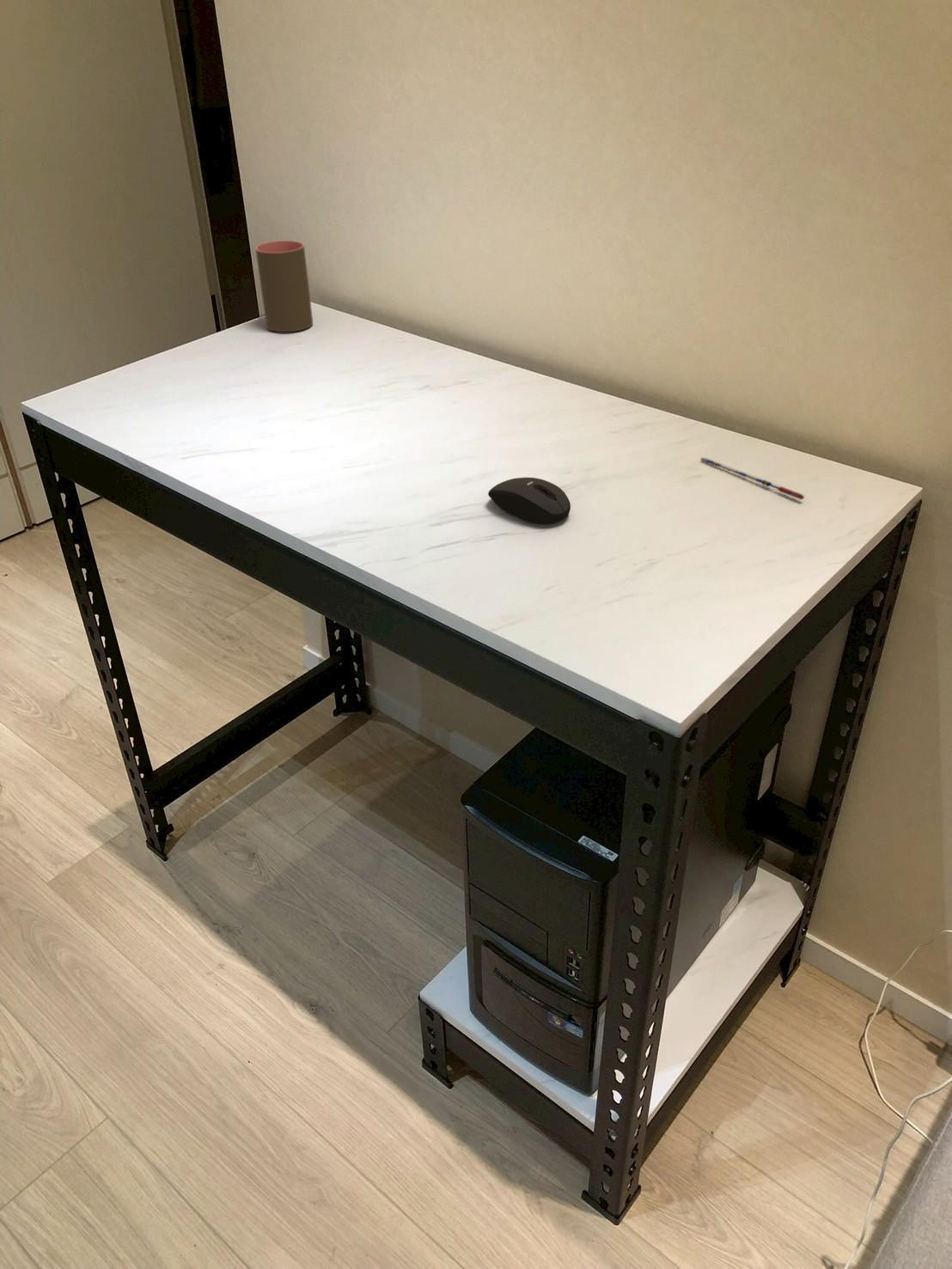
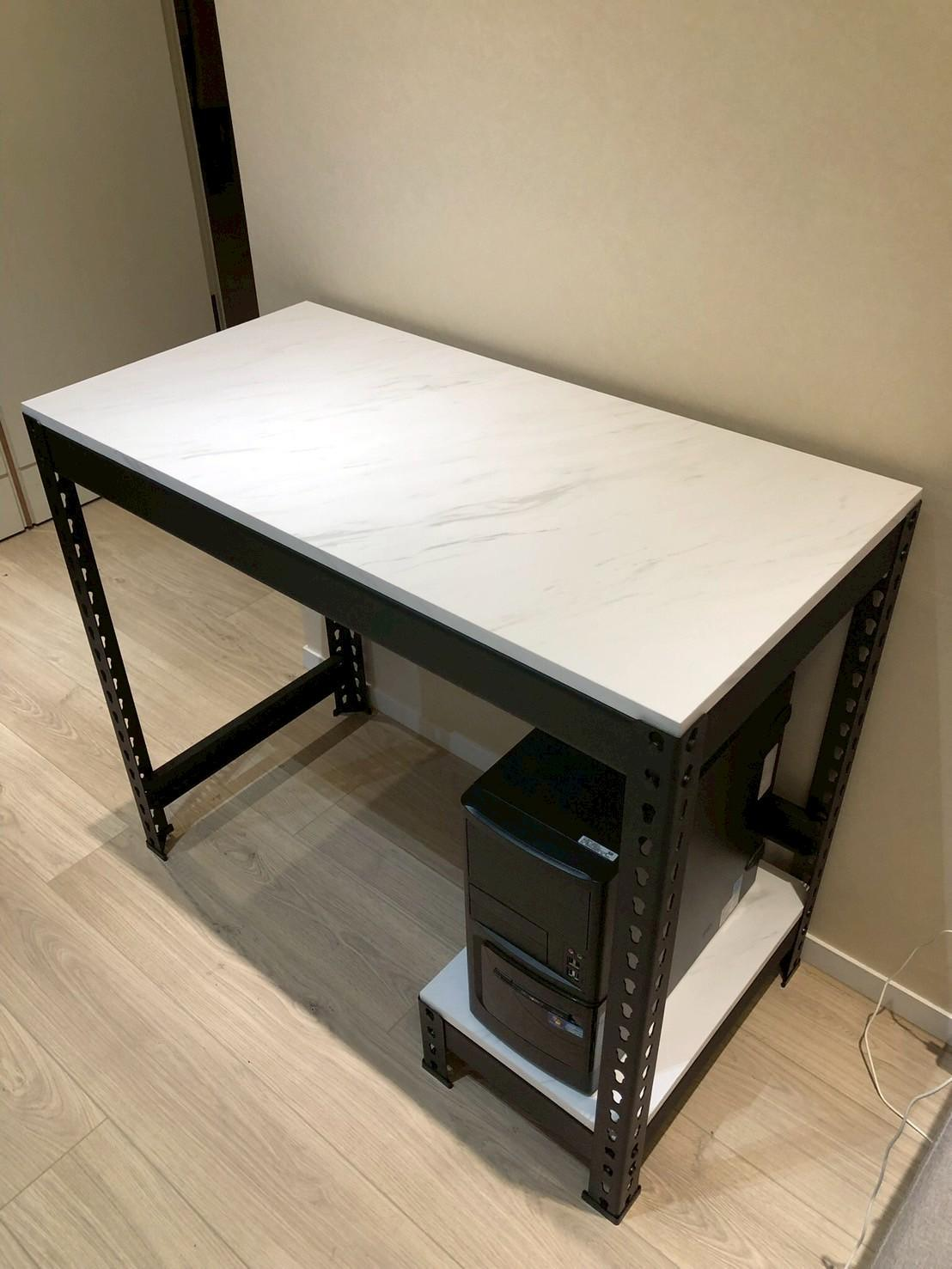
- pen (750, 477)
- mouse (528, 493)
- cup (284, 286)
